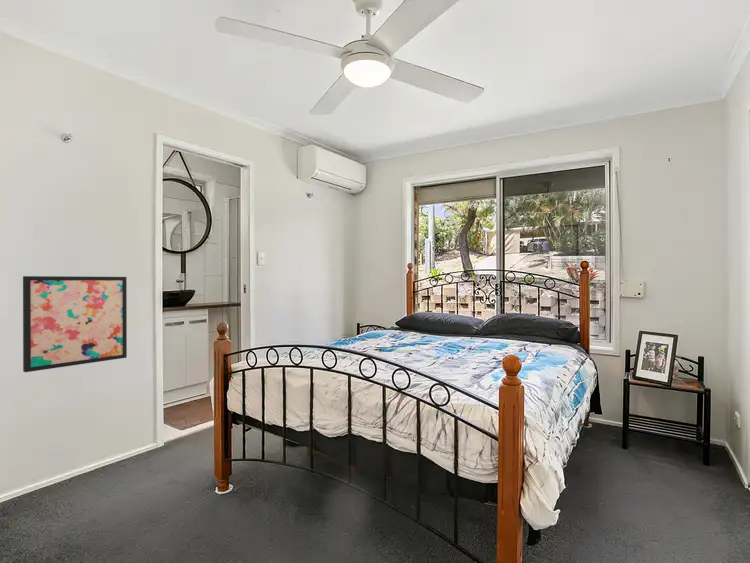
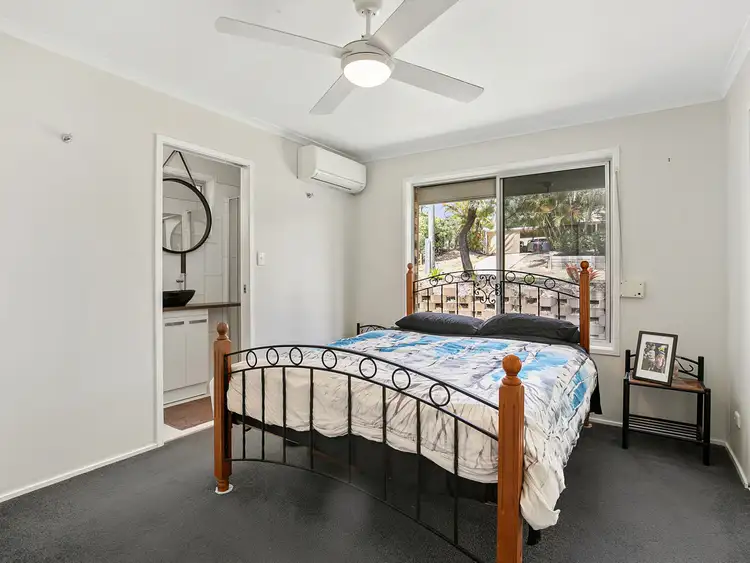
- wall art (79, 320)
